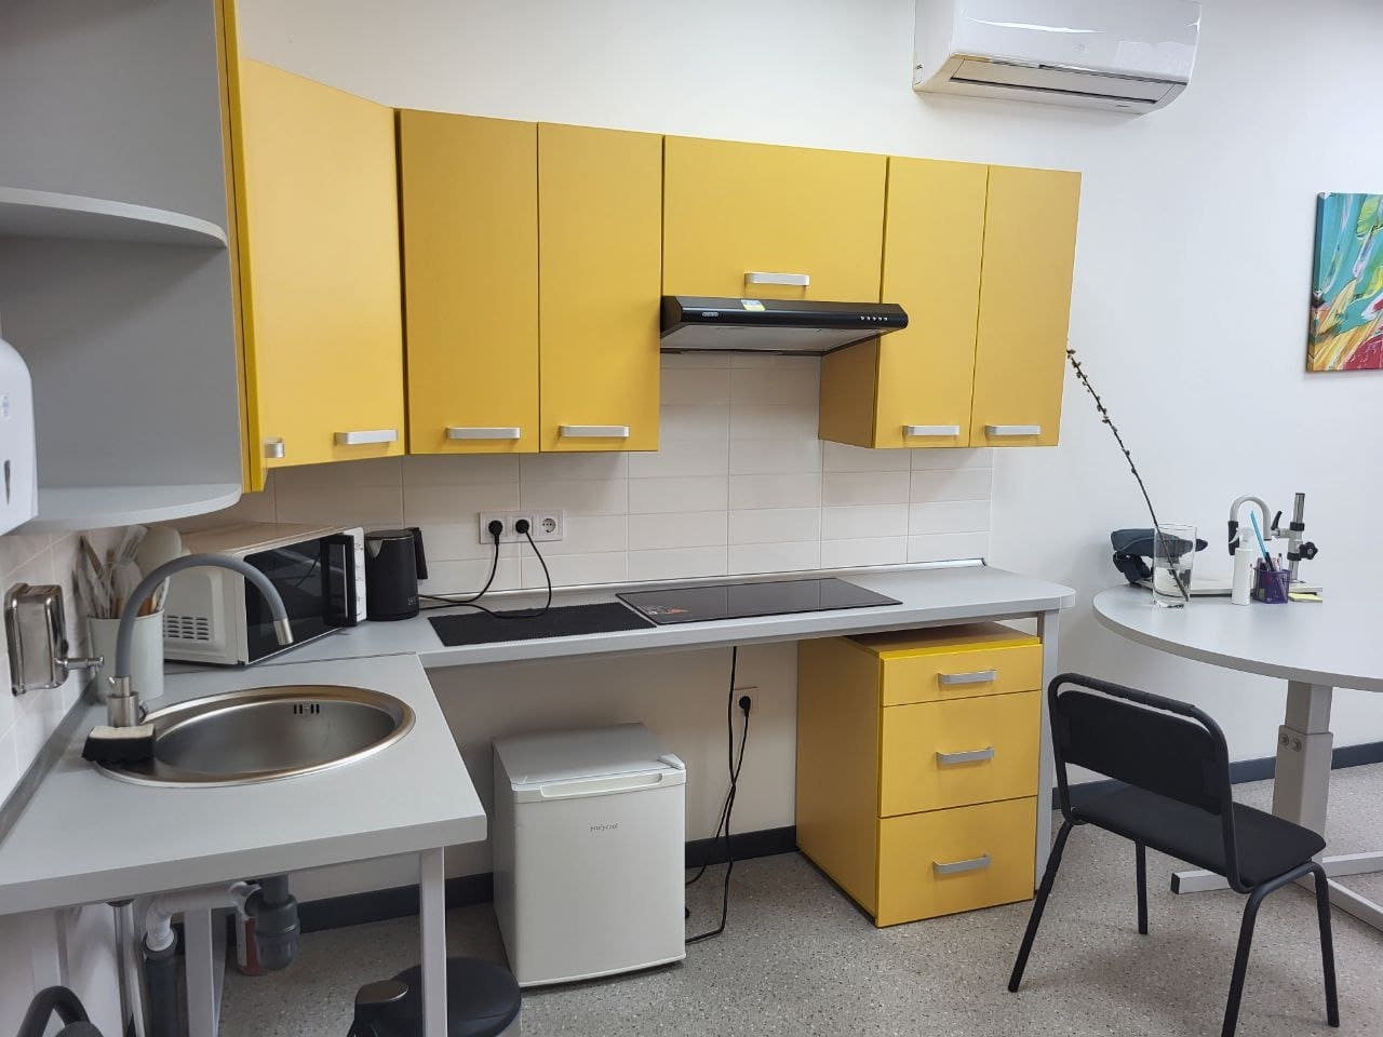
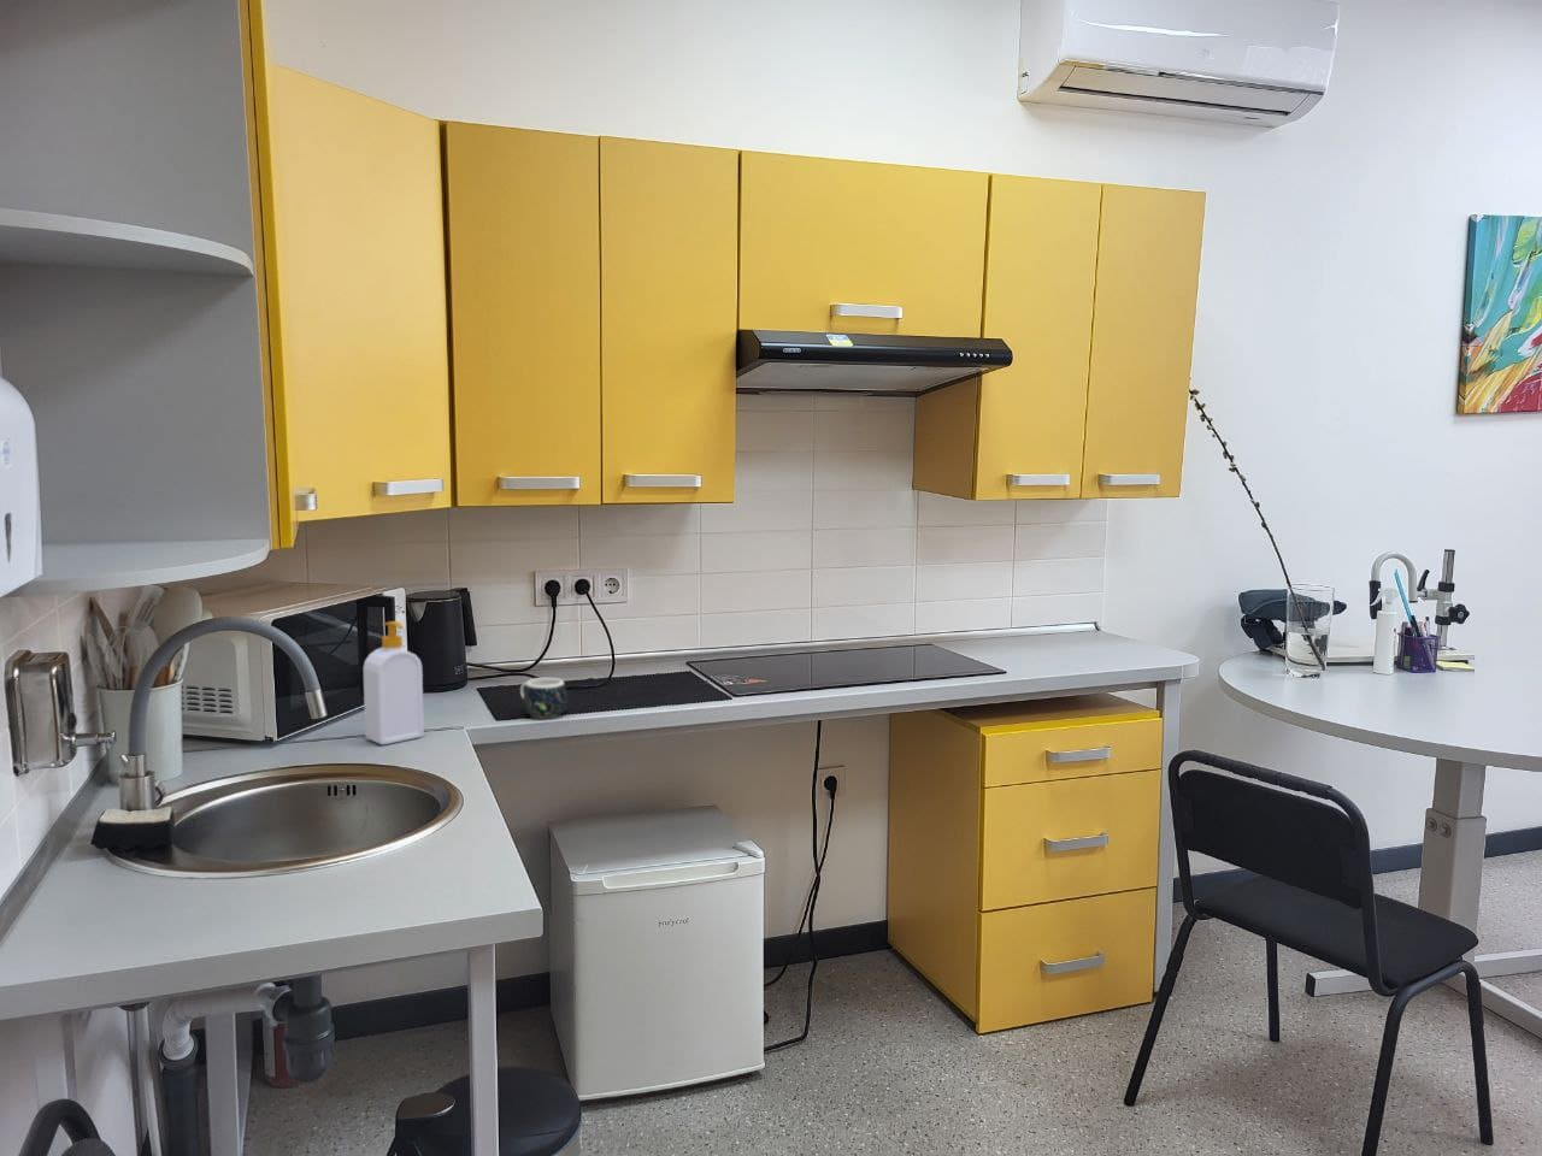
+ mug (539, 696)
+ soap bottle (393, 680)
